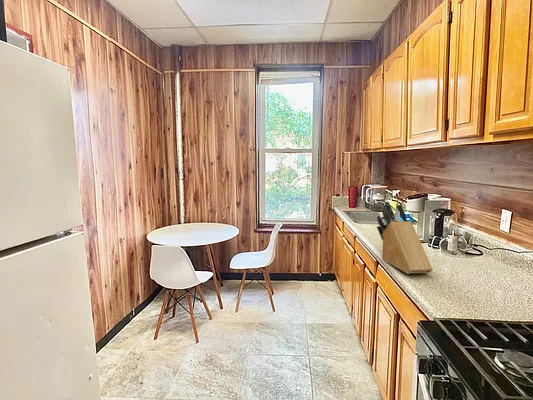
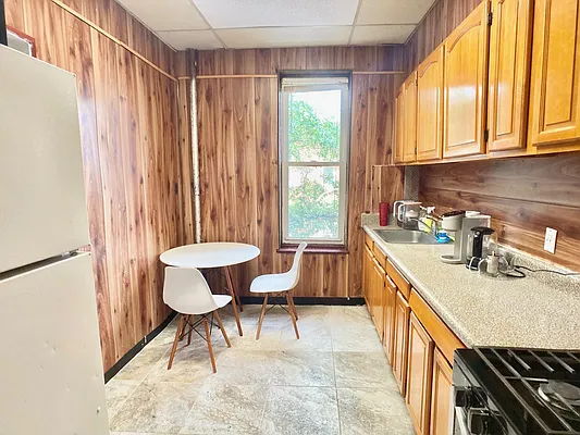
- knife block (401, 234)
